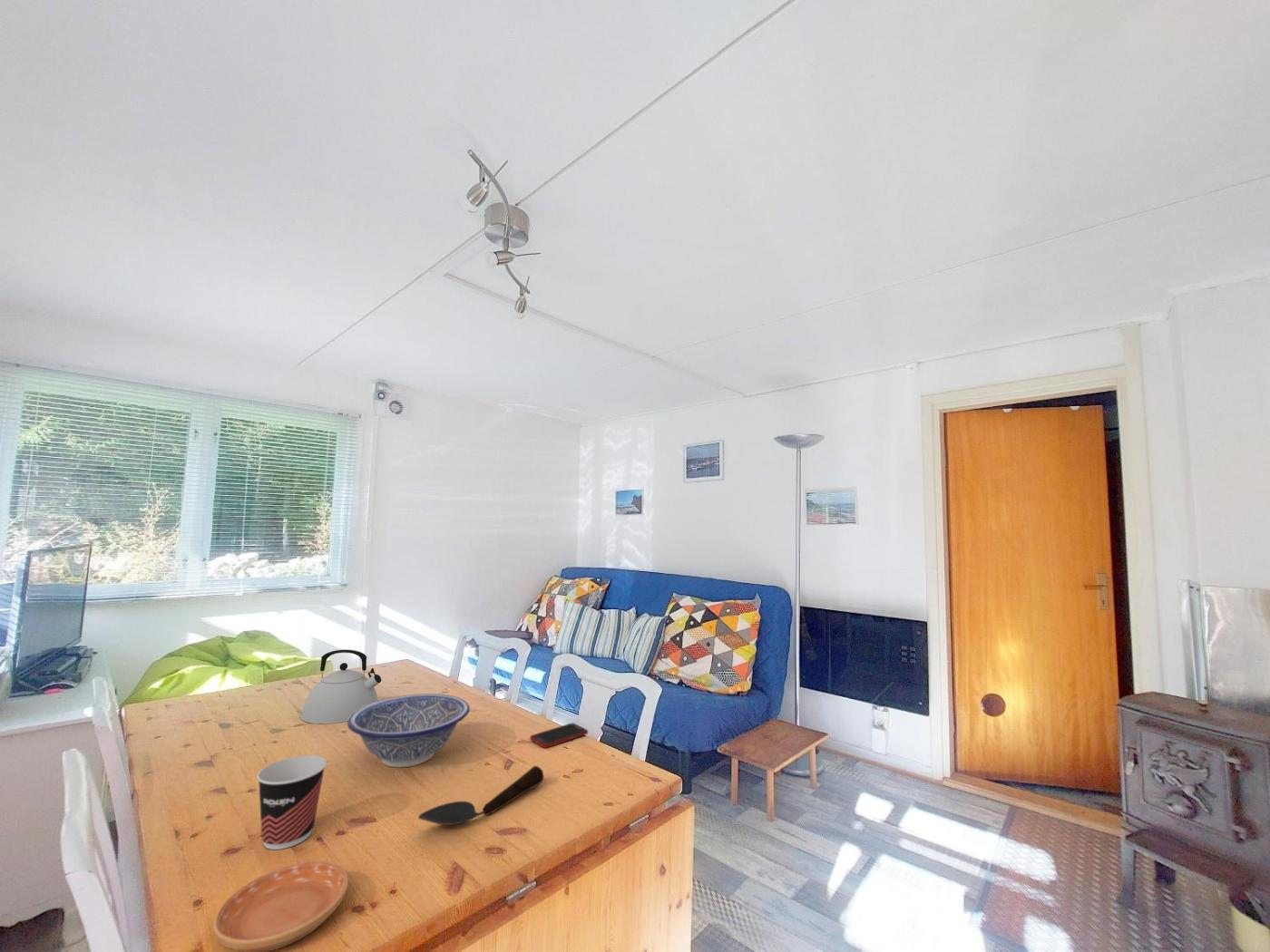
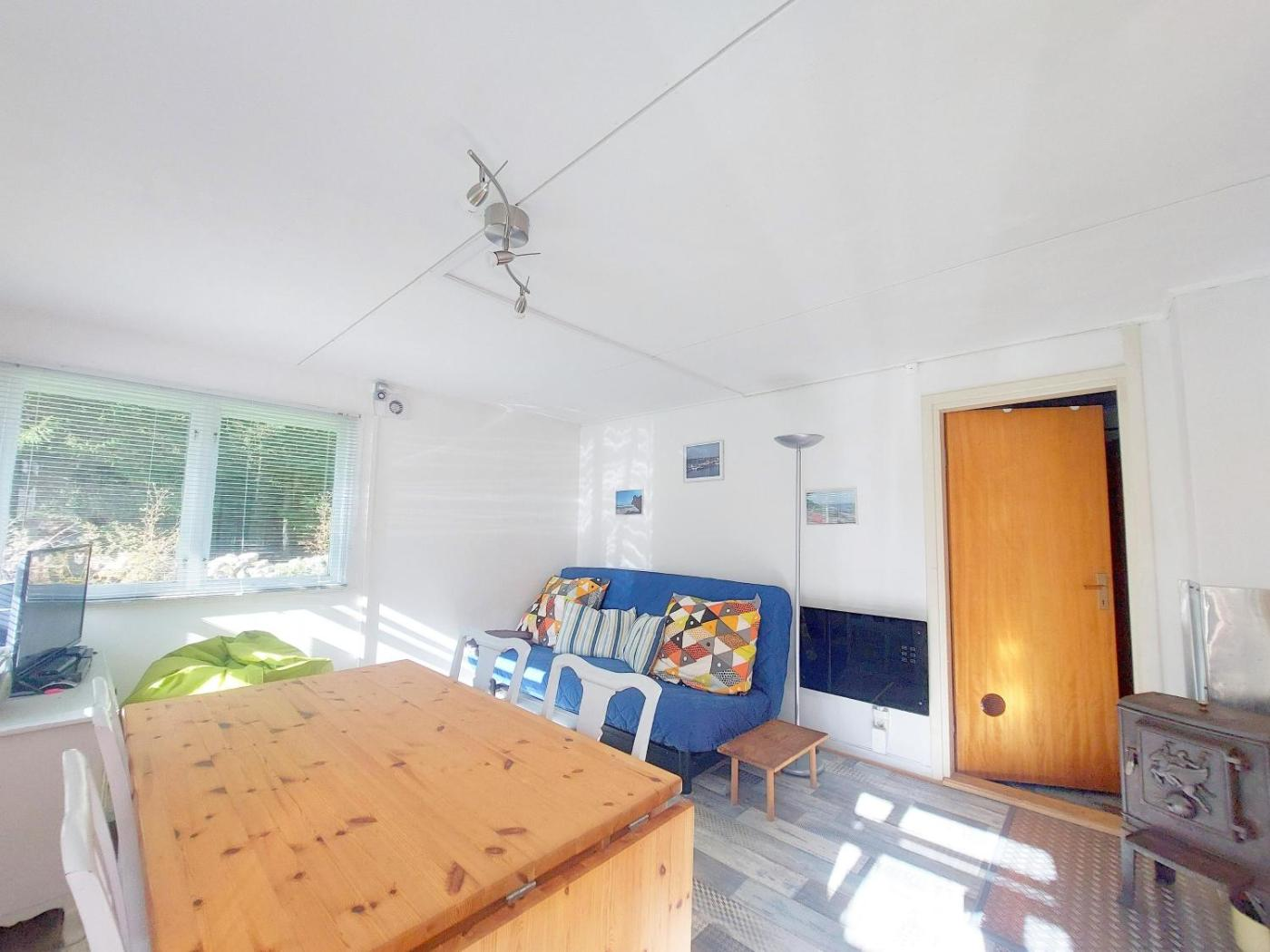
- spoon (492, 799)
- saucer (284, 907)
- cup (290, 802)
- kettle (344, 680)
- cell phone (559, 734)
- decorative bowl (409, 733)
